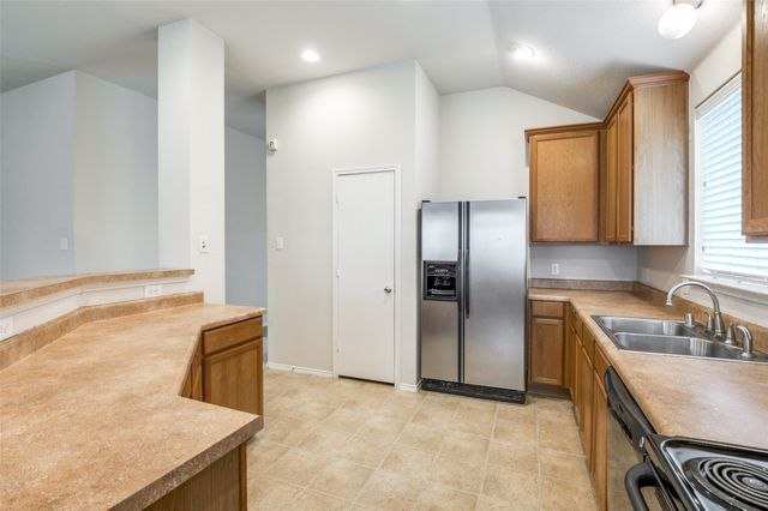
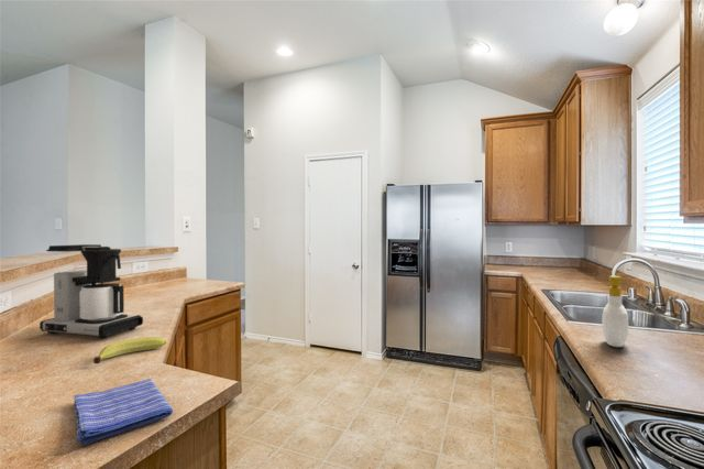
+ dish towel (121, 404)
+ coffee maker (92, 287)
+ fruit (132, 348)
+ soap bottle (616, 309)
